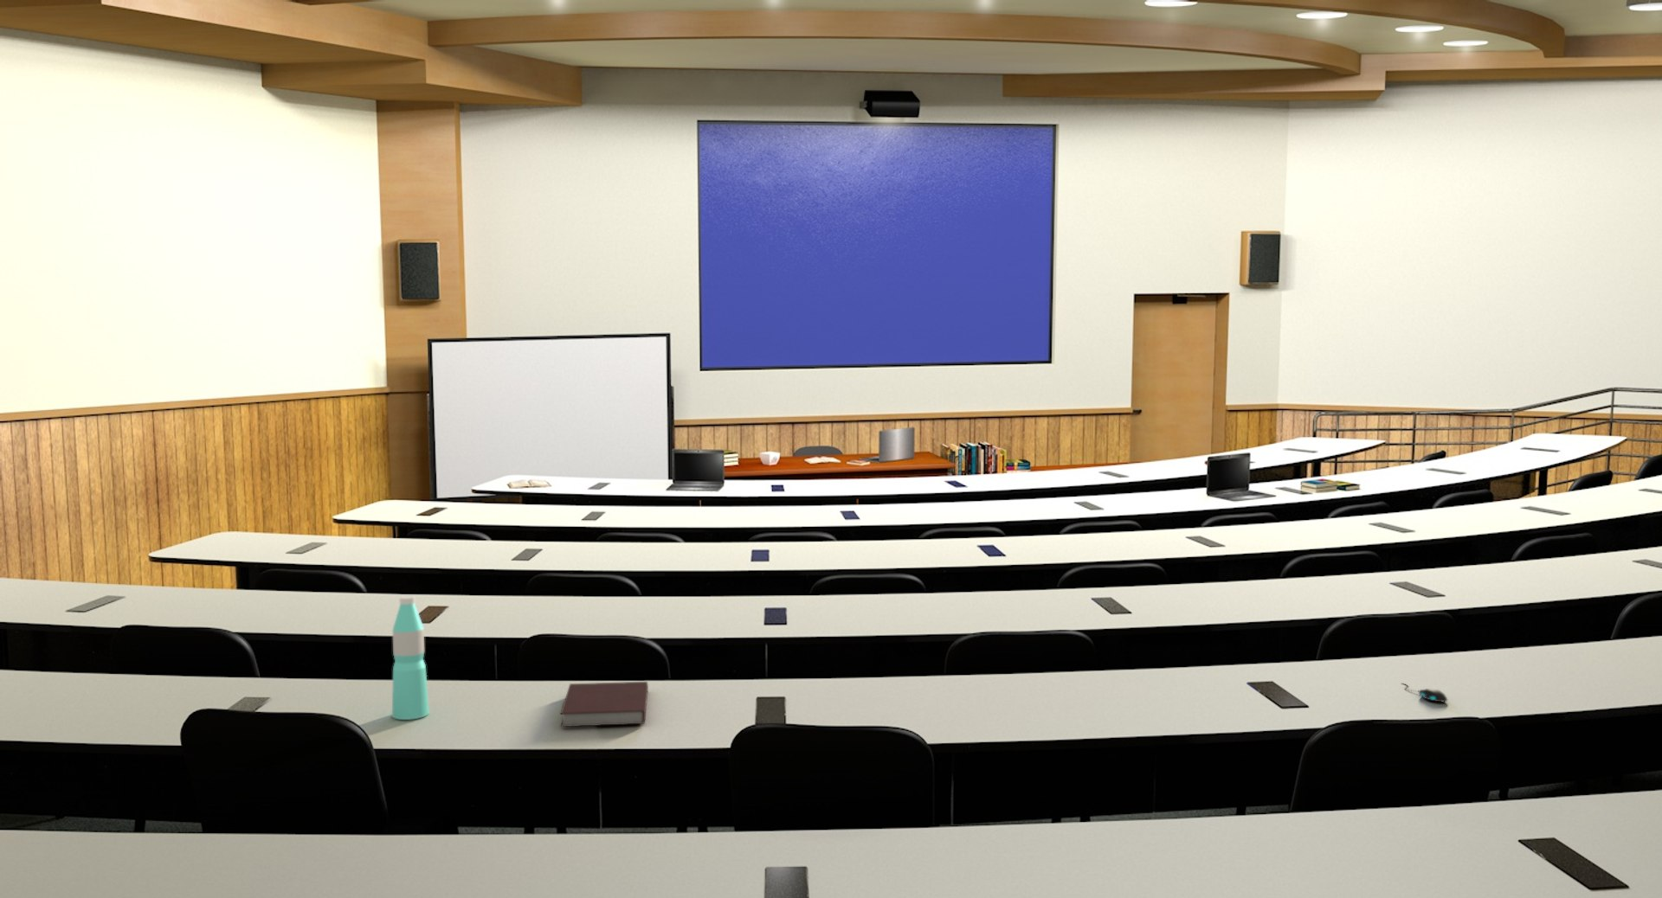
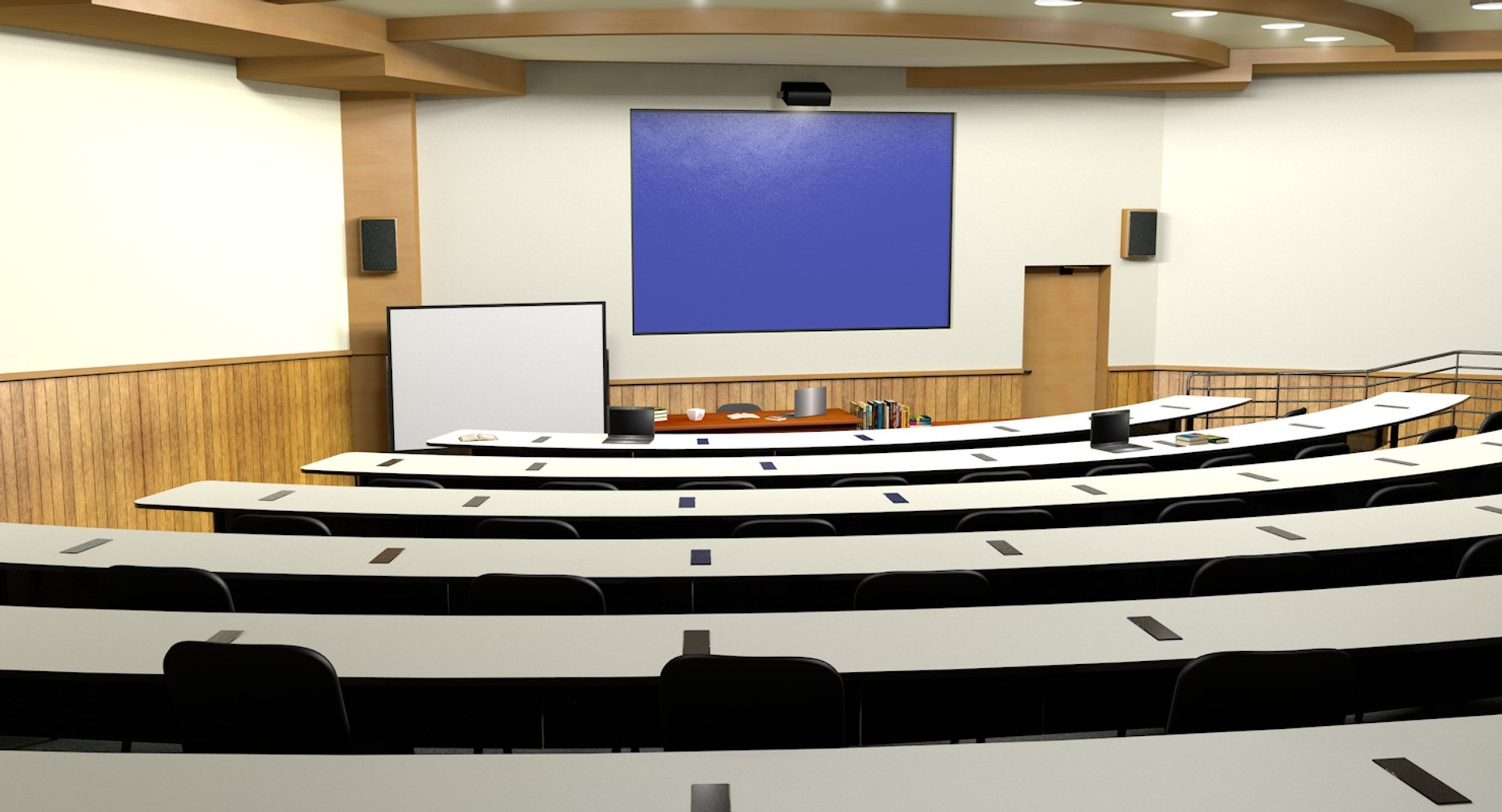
- notebook (606, 702)
- water bottle (408, 656)
- mouse (1423, 689)
